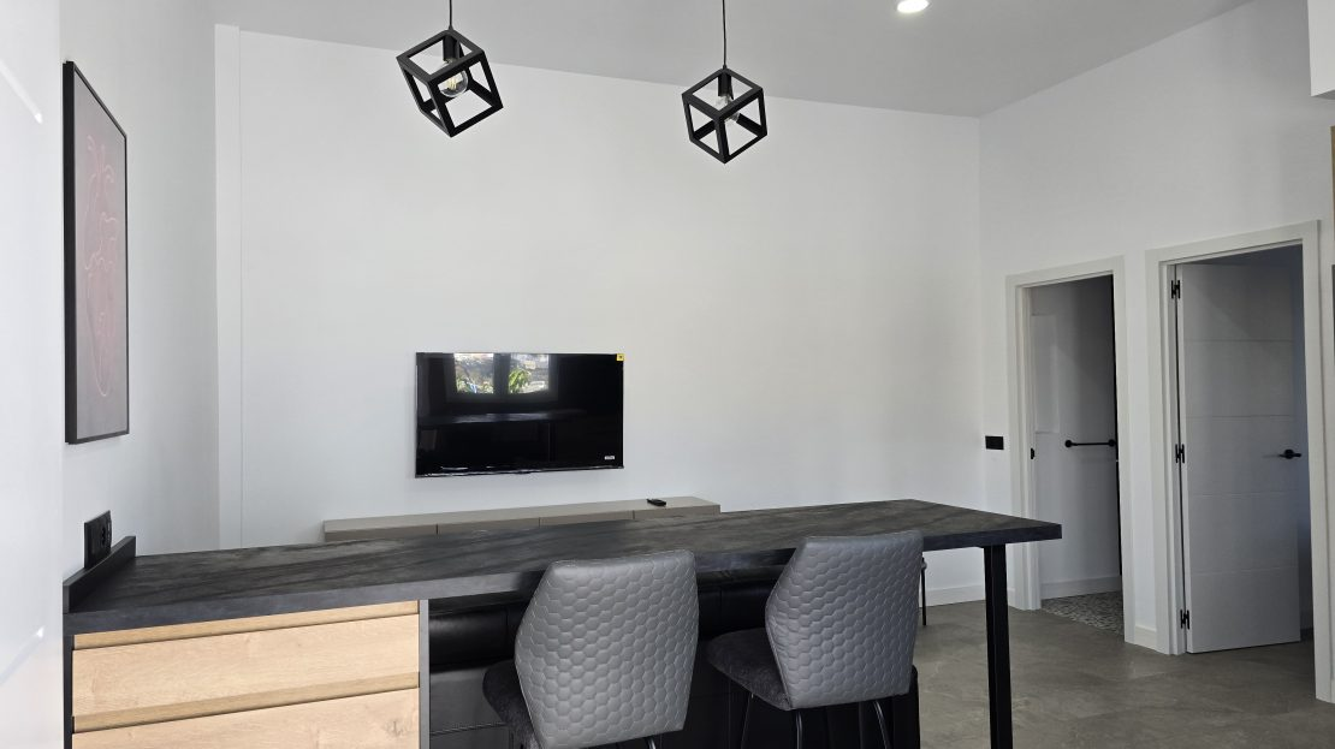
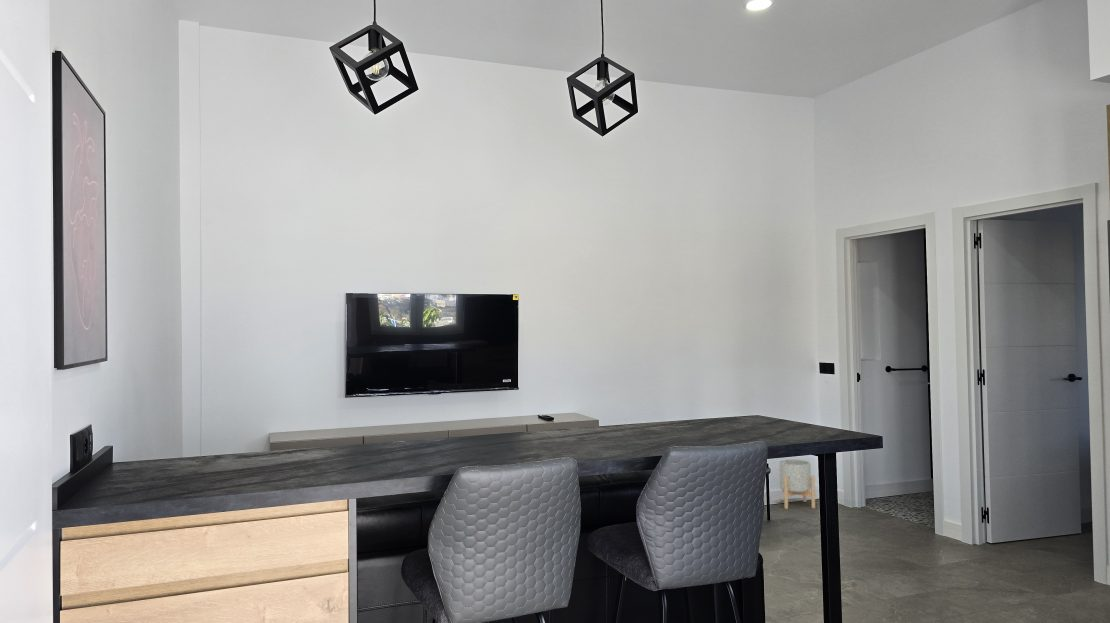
+ planter (795, 483)
